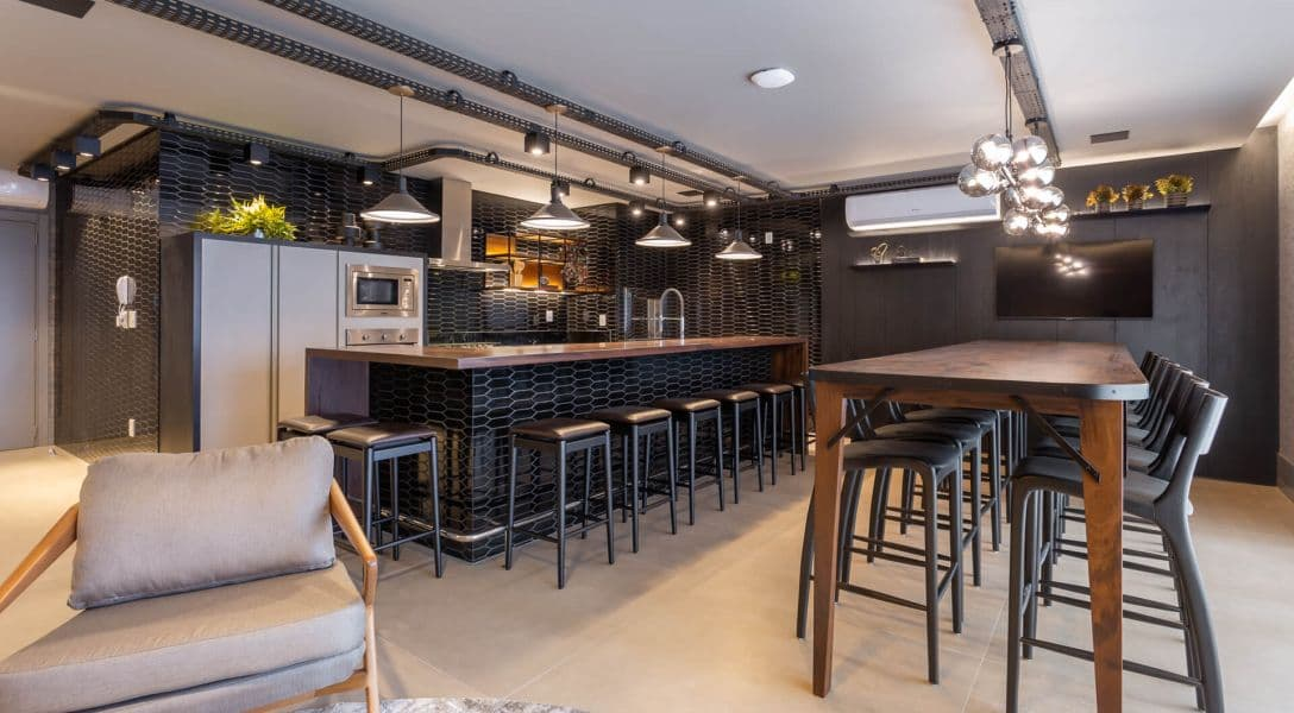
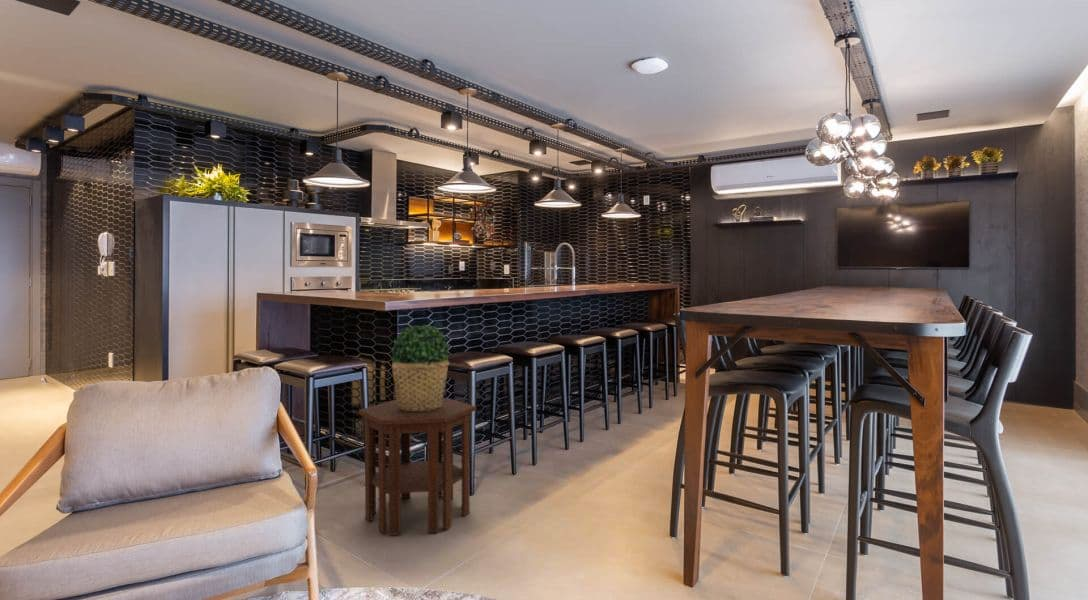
+ potted plant (420, 366)
+ side table (418, 462)
